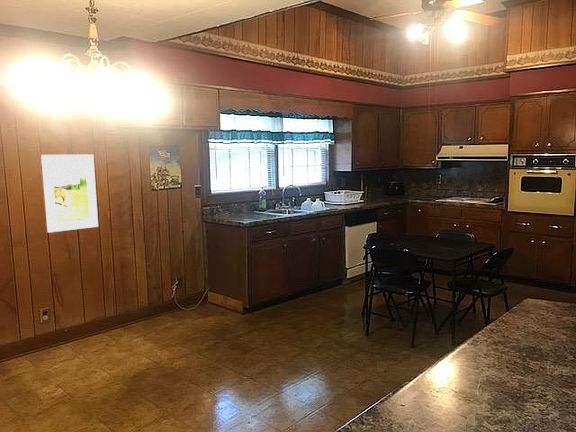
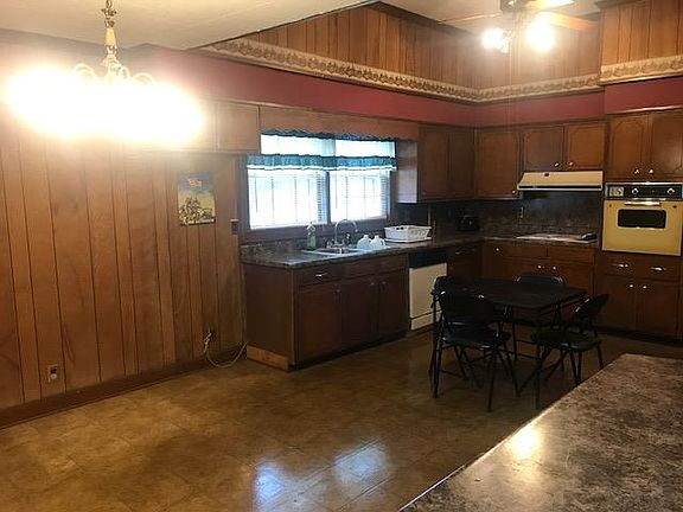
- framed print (70, 192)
